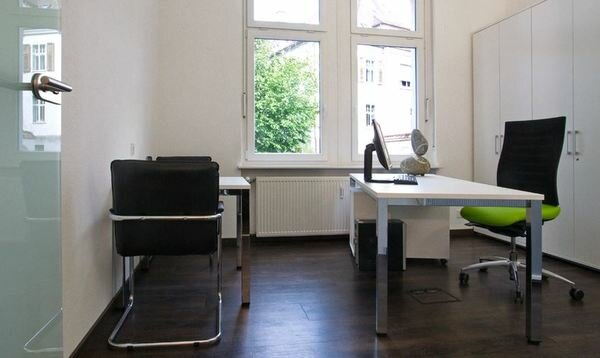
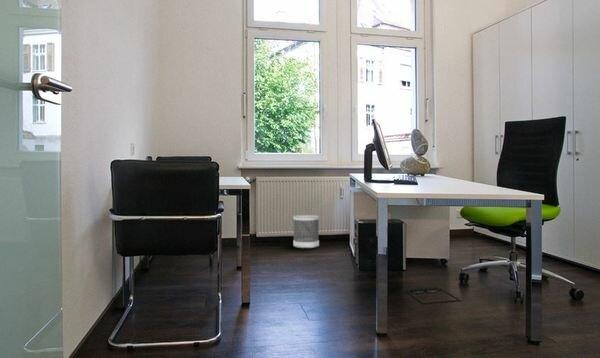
+ wastebasket (306, 230)
